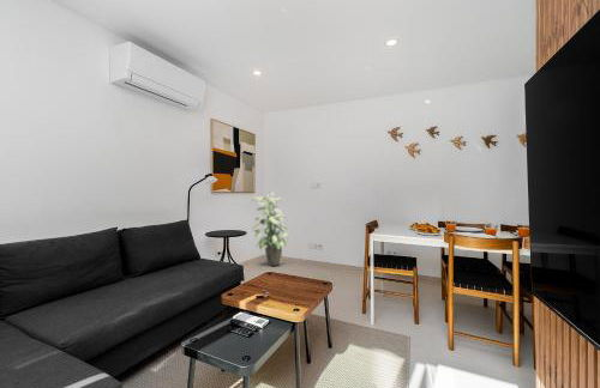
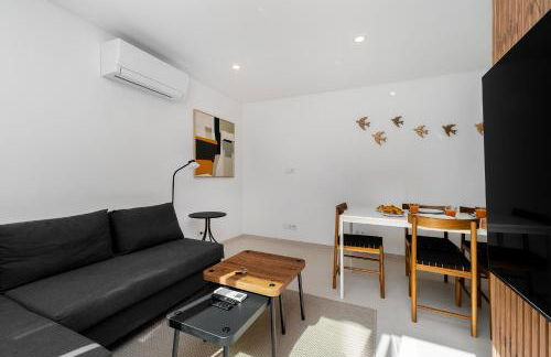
- indoor plant (270, 229)
